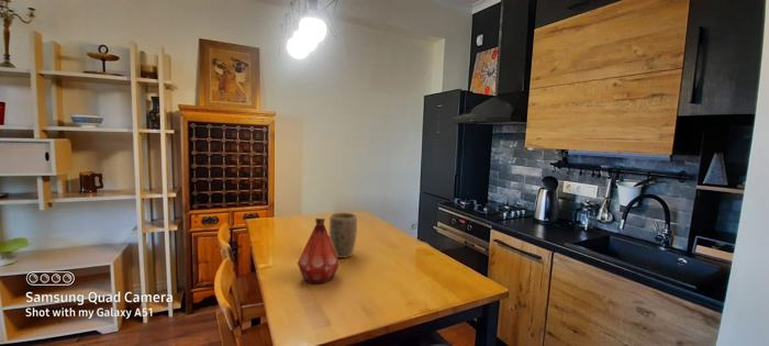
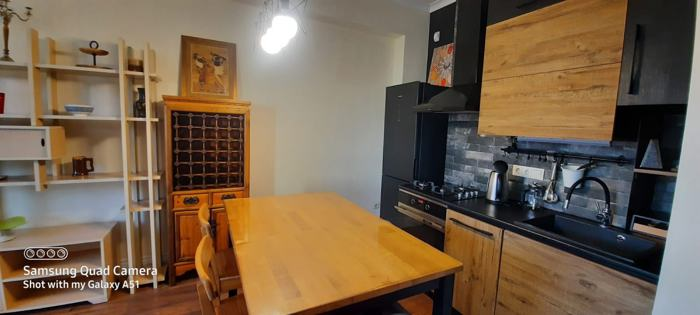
- bottle (319, 248)
- plant pot (343, 235)
